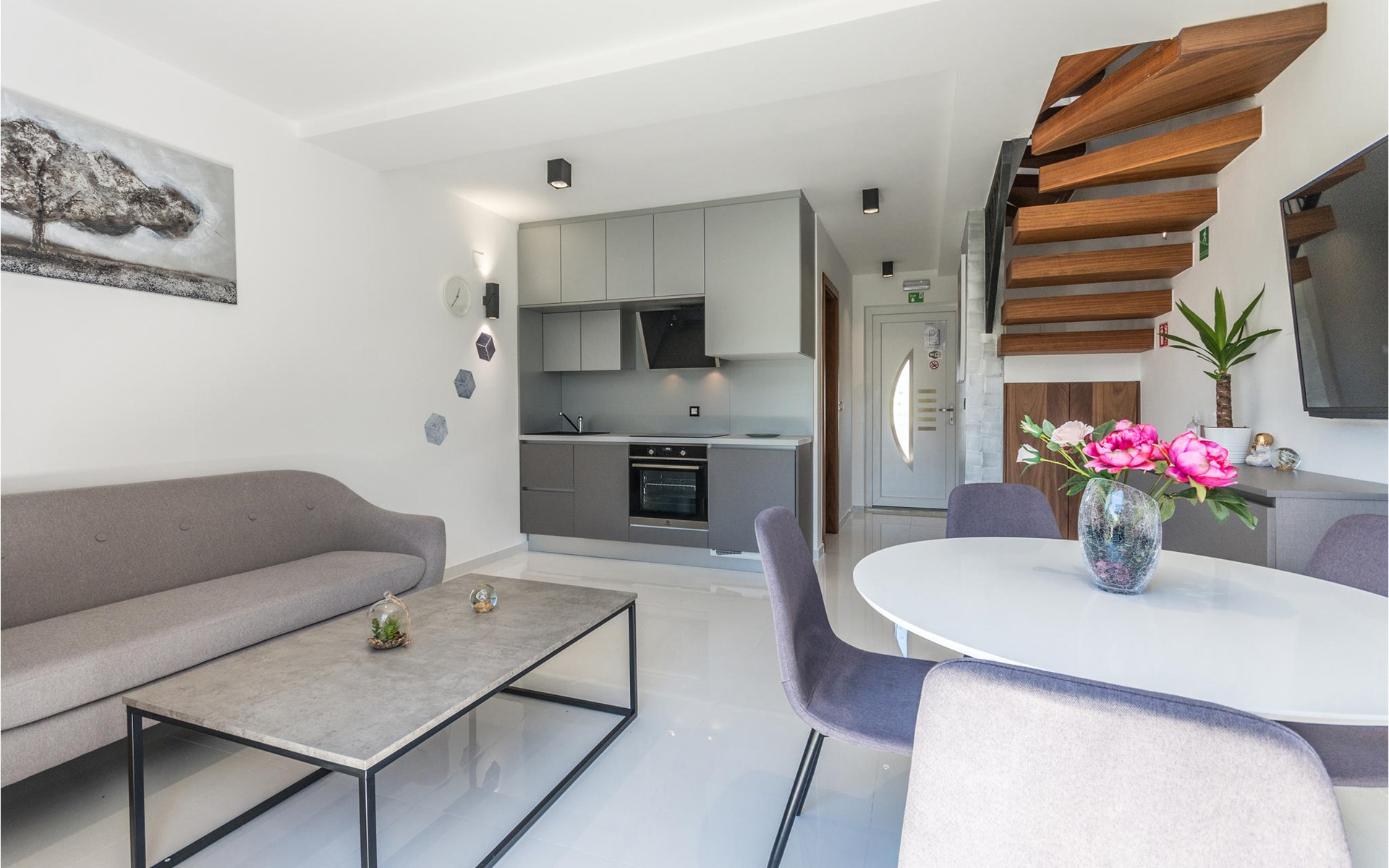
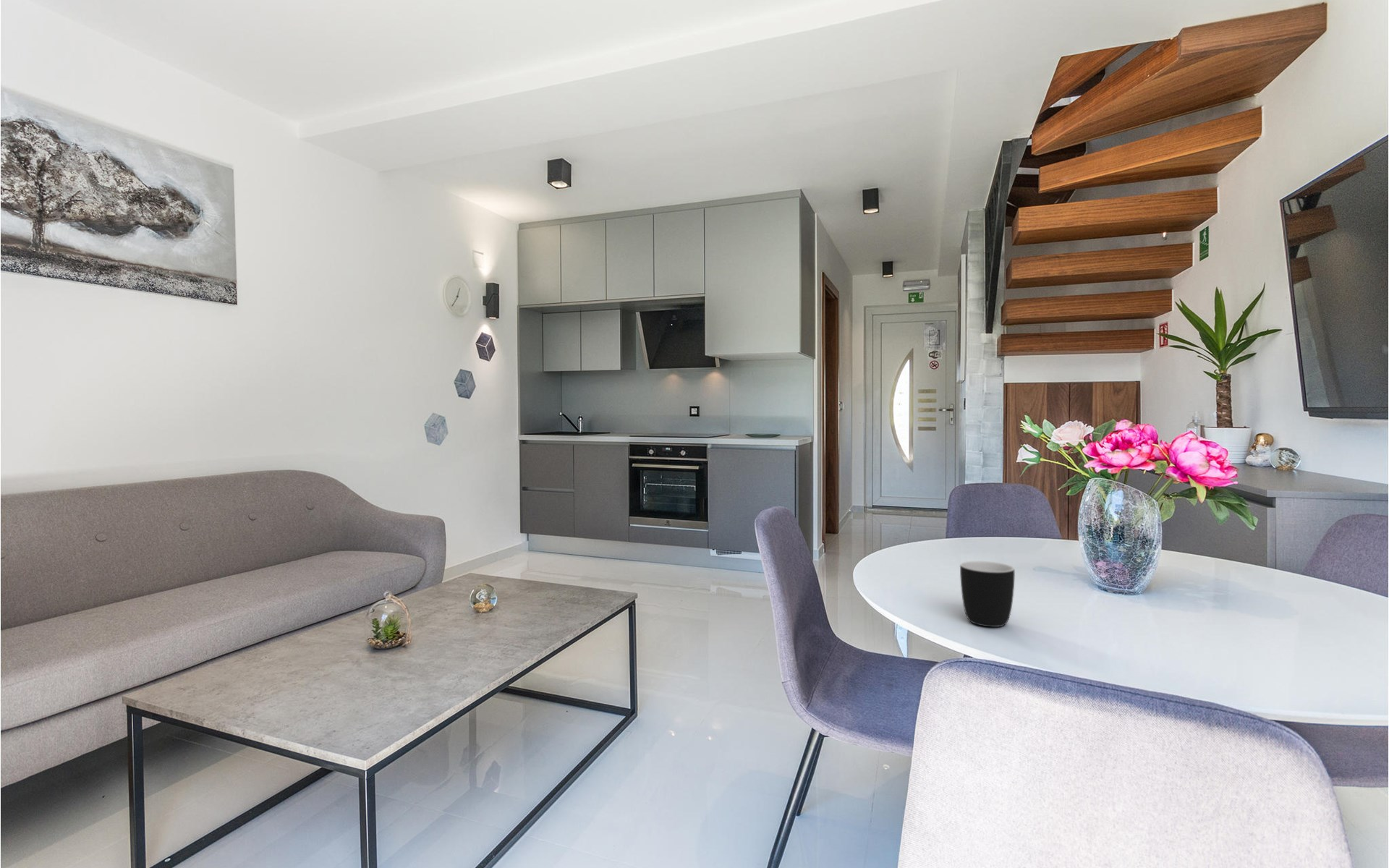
+ mug (982, 592)
